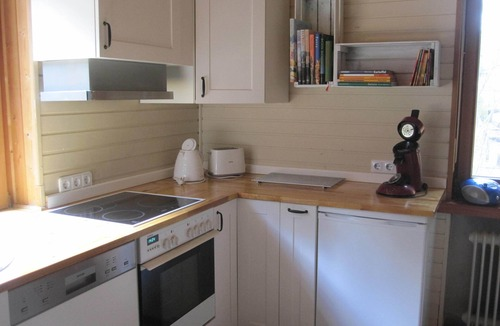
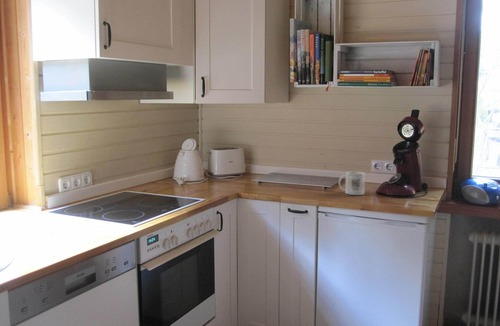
+ mug (352, 182)
